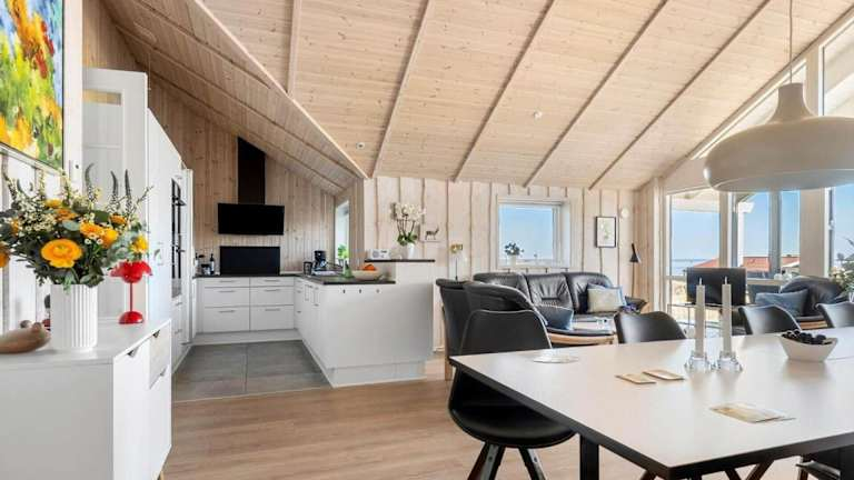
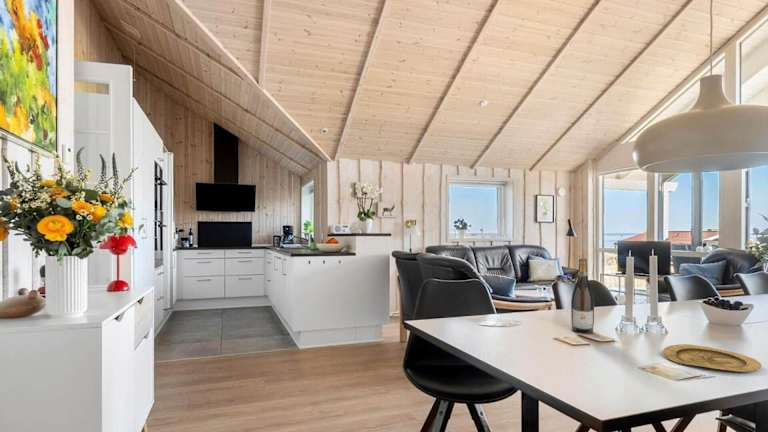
+ plate (709, 358)
+ wine bottle (582, 294)
